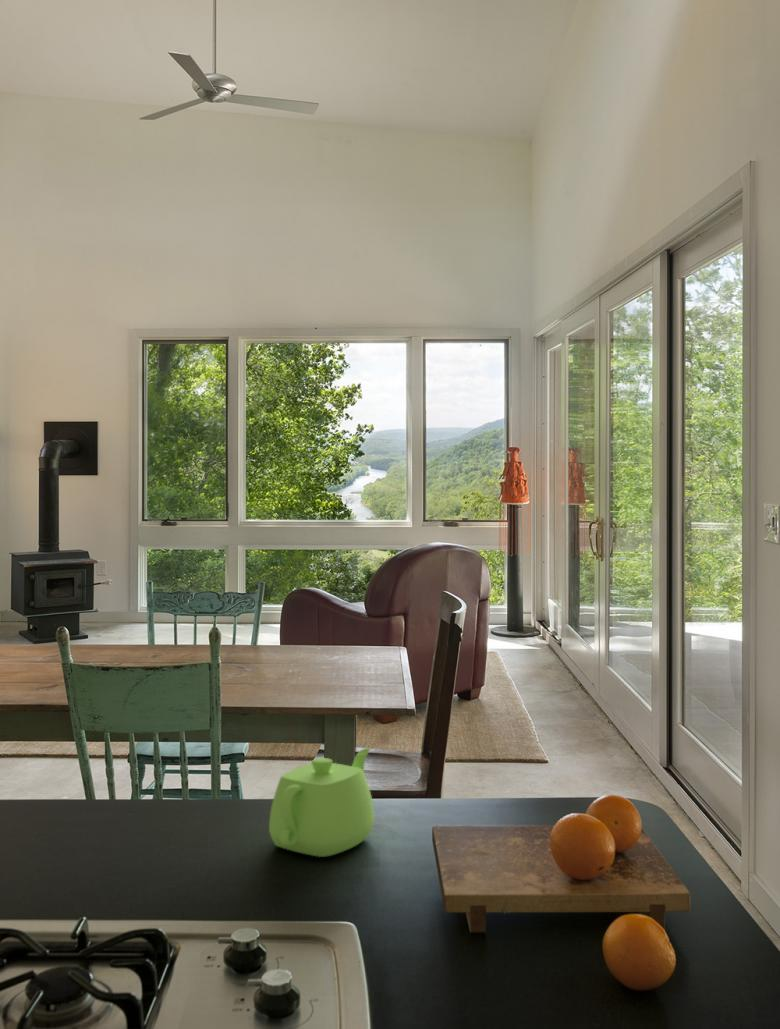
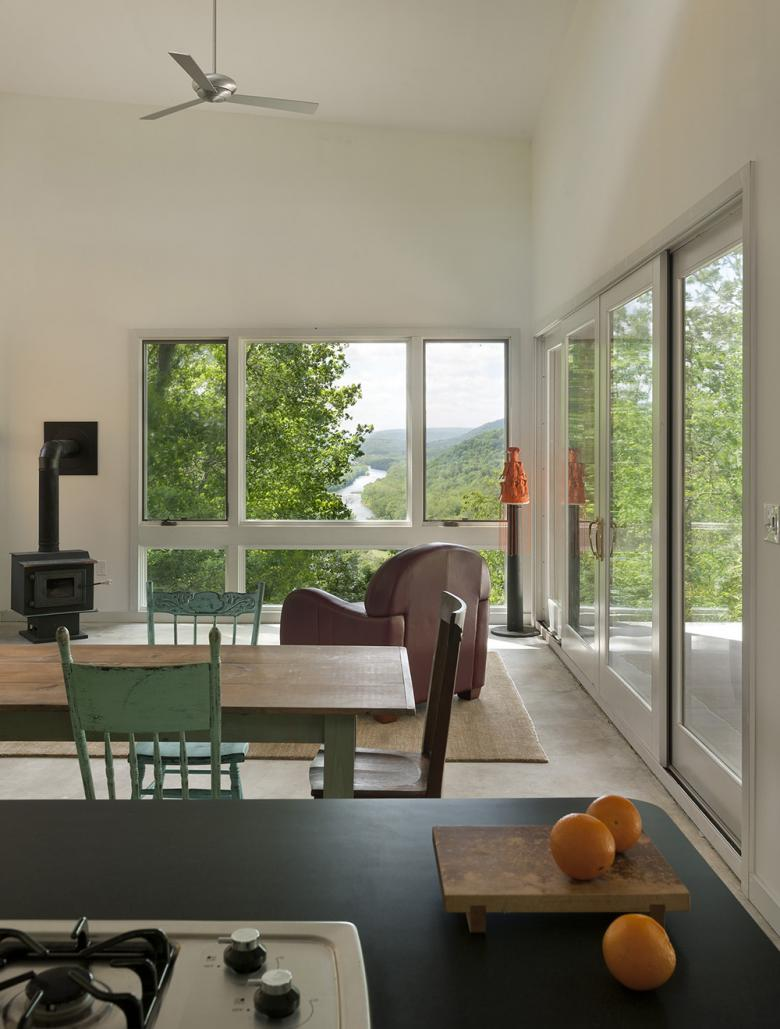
- teapot (328, 797)
